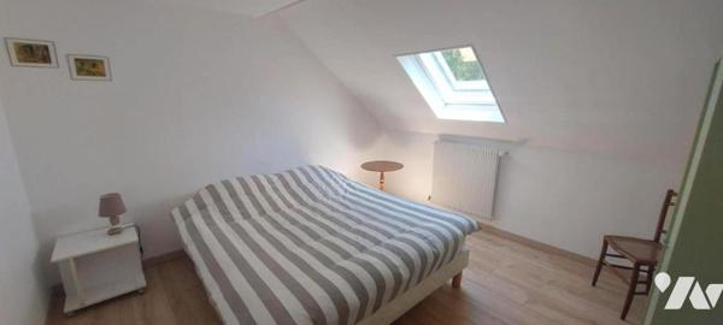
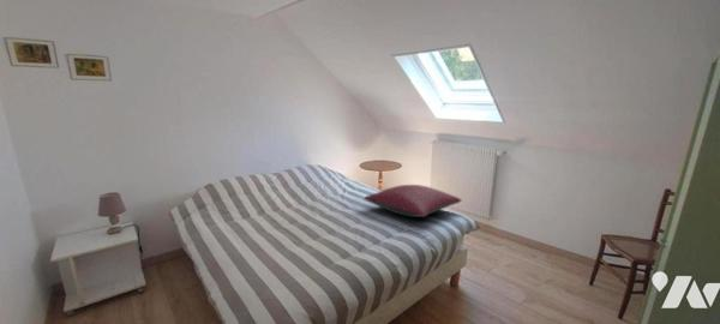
+ pillow (412, 198)
